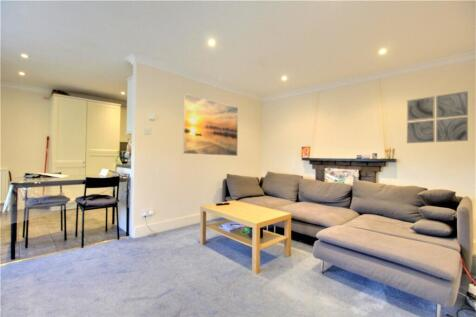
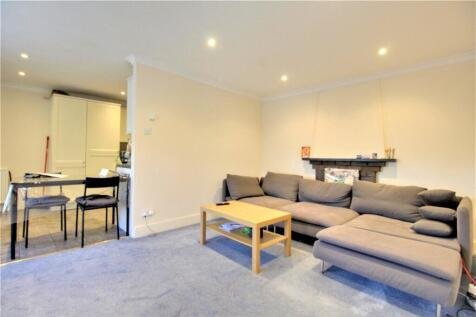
- wall art (434, 118)
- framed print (213, 128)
